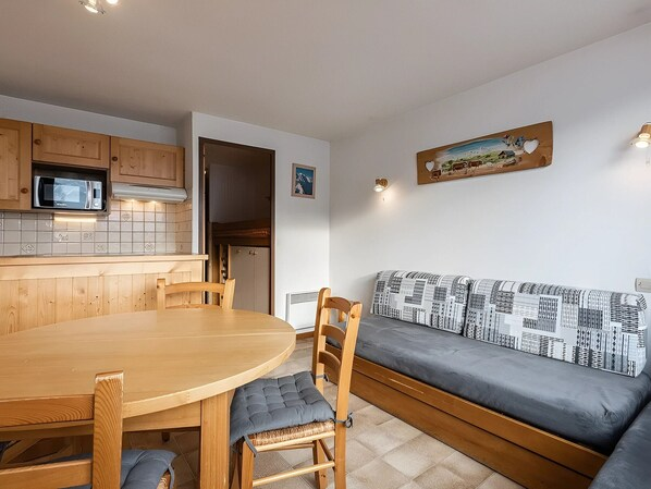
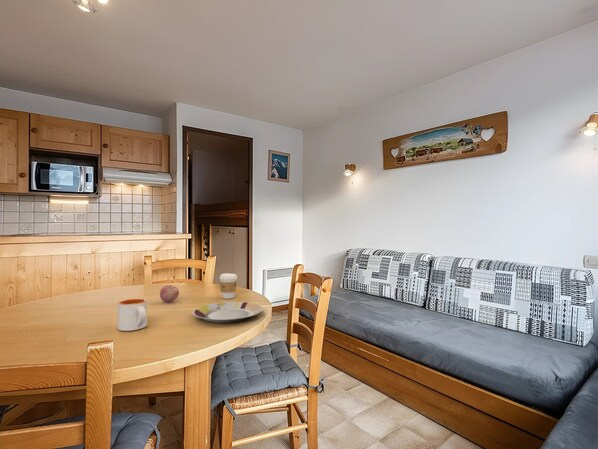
+ coffee cup (228, 285)
+ mug (134, 314)
+ apple (169, 293)
+ plate (228, 312)
